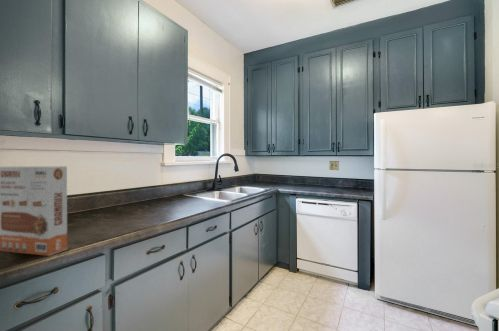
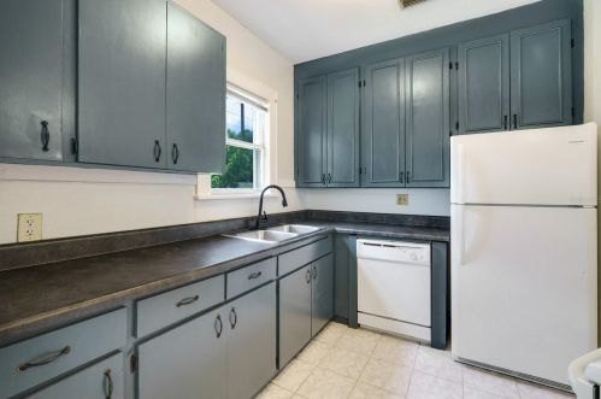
- cereal box (33, 208)
